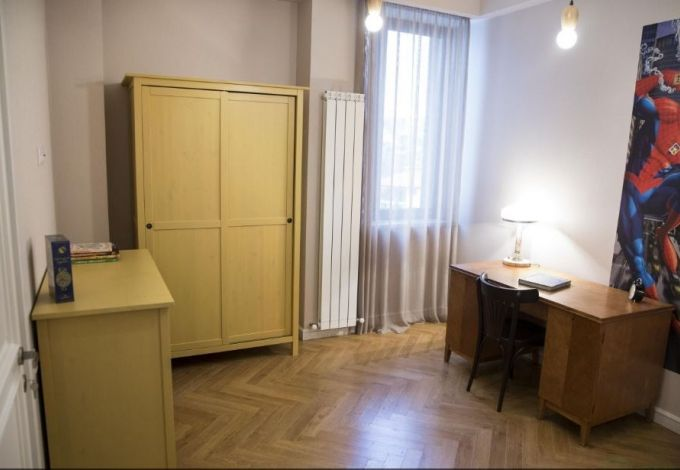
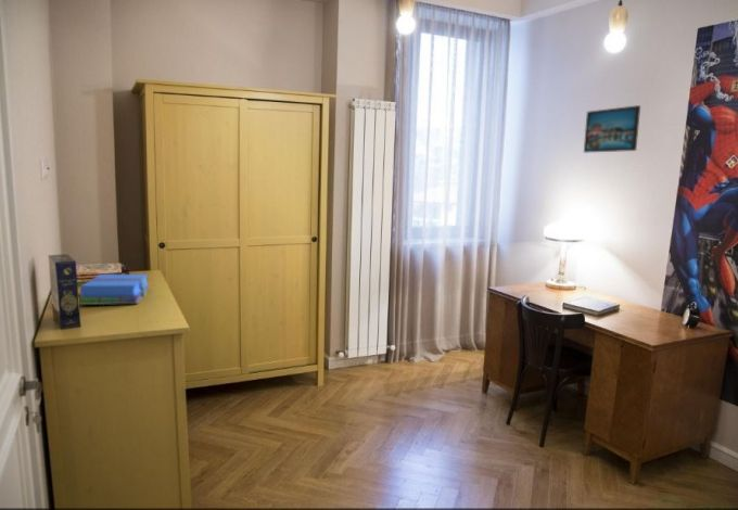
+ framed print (610, 130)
+ books (116, 288)
